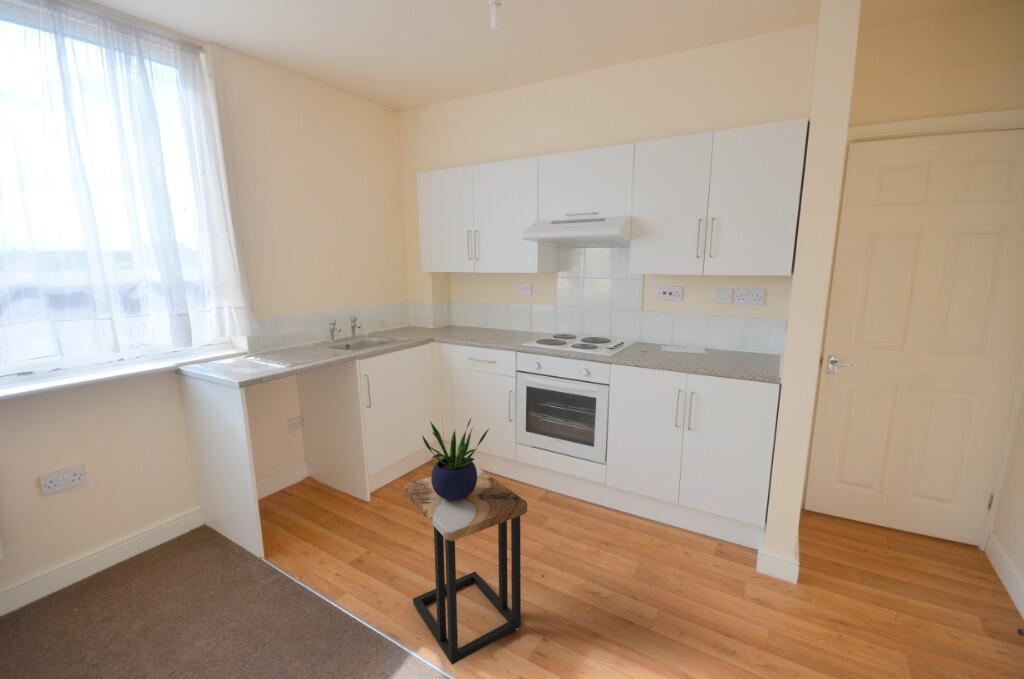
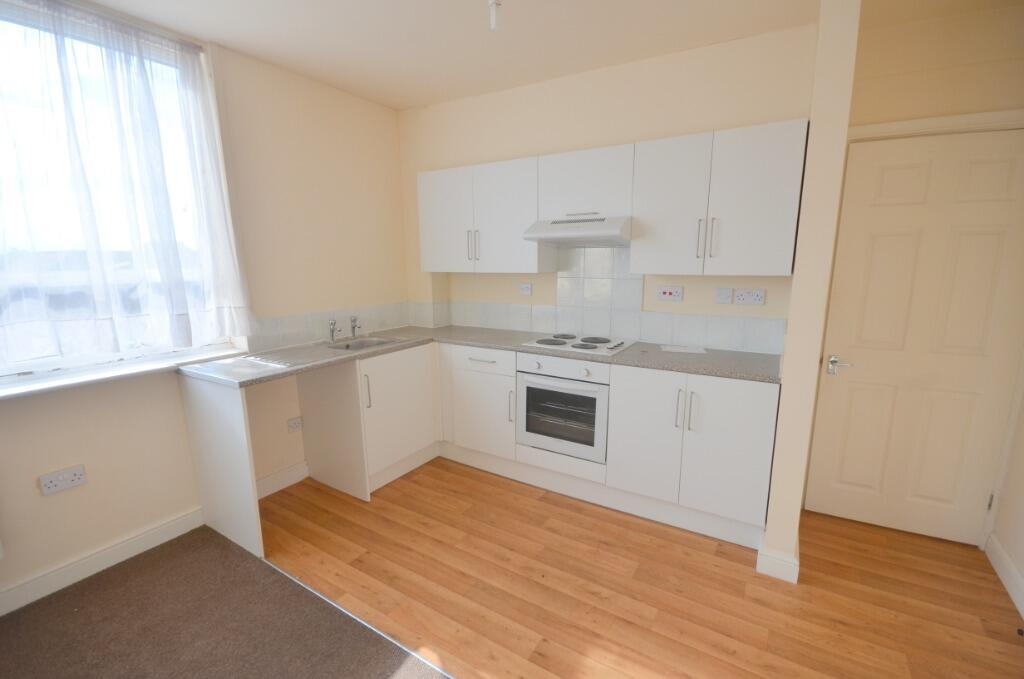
- side table (454, 557)
- potted plant (457, 460)
